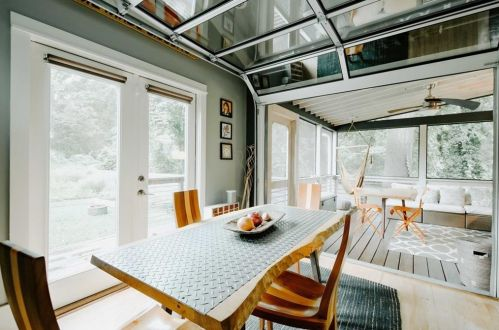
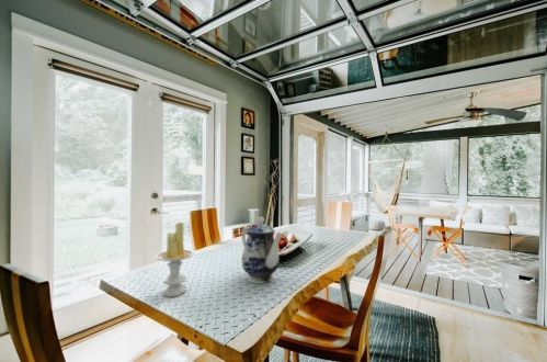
+ candle (174, 257)
+ teapot (260, 247)
